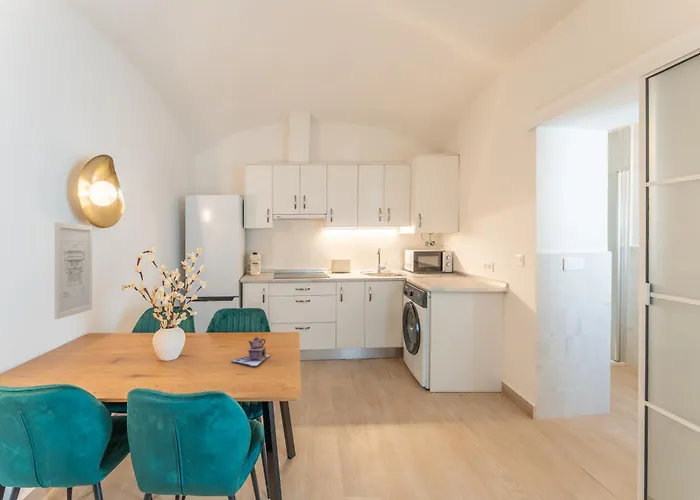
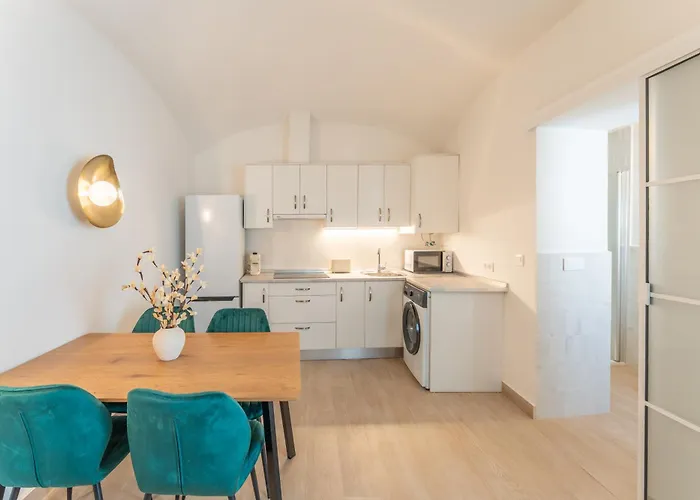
- wall art (74, 269)
- teapot (255, 348)
